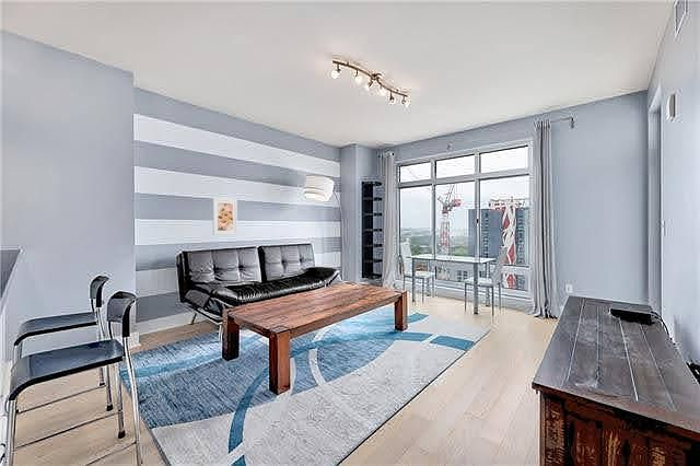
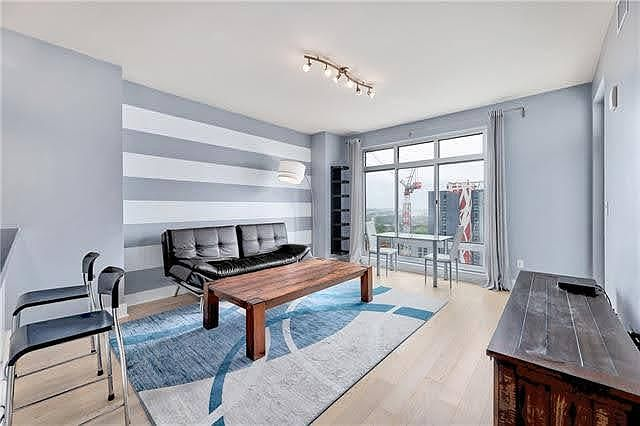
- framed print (225, 217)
